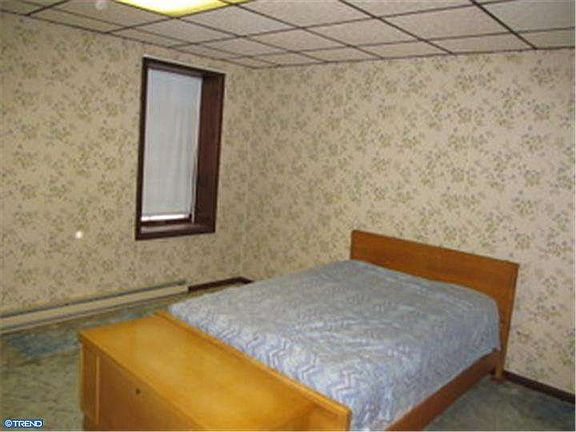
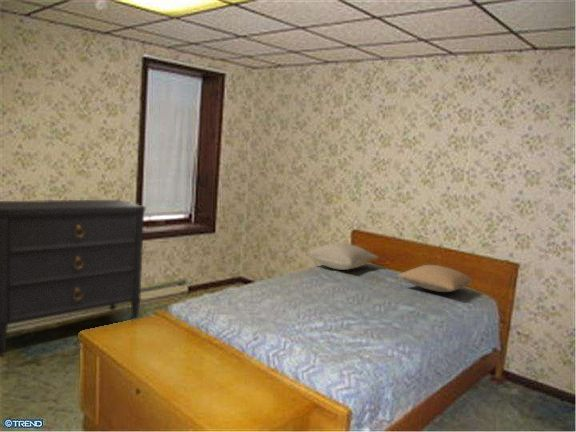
+ pillow (342, 255)
+ pillow (435, 278)
+ dresser (65, 268)
